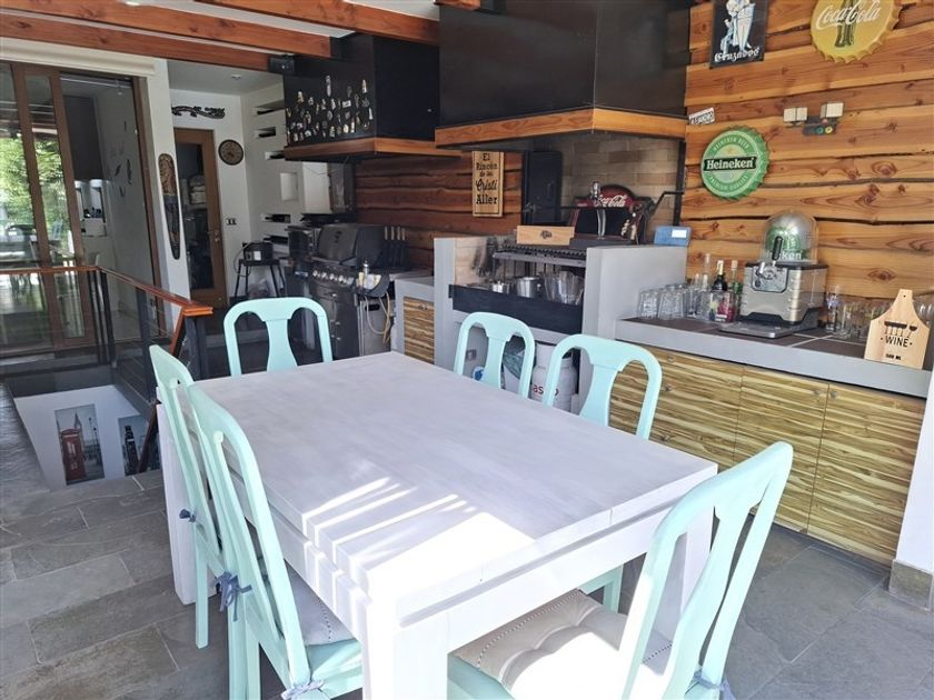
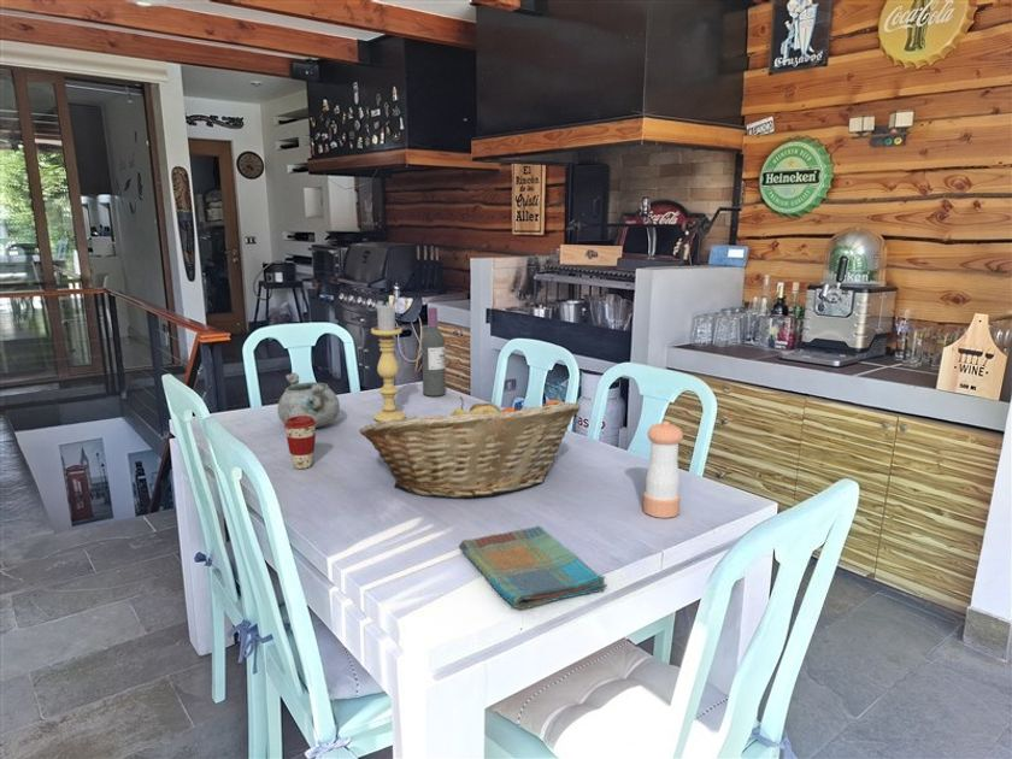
+ coffee cup (301, 441)
+ candle holder (387, 361)
+ wine bottle (433, 351)
+ fruit basket (472, 436)
+ dish towel (528, 561)
+ decorative bowl (308, 401)
+ pepper shaker (663, 466)
